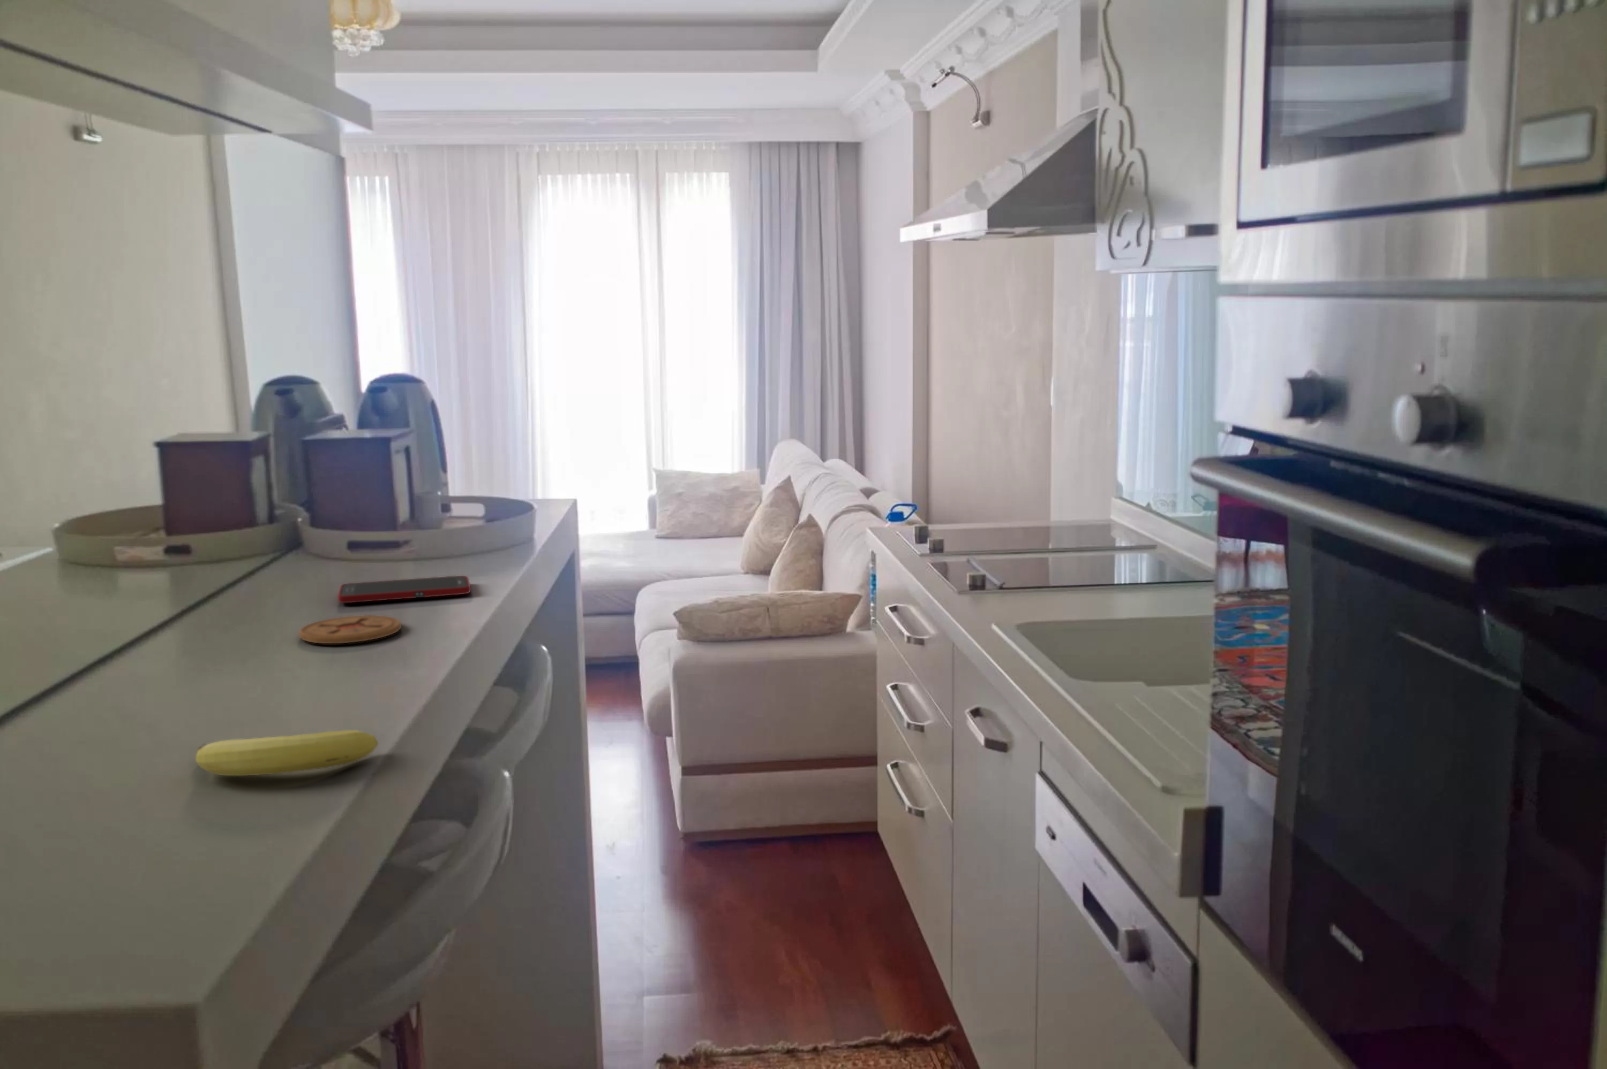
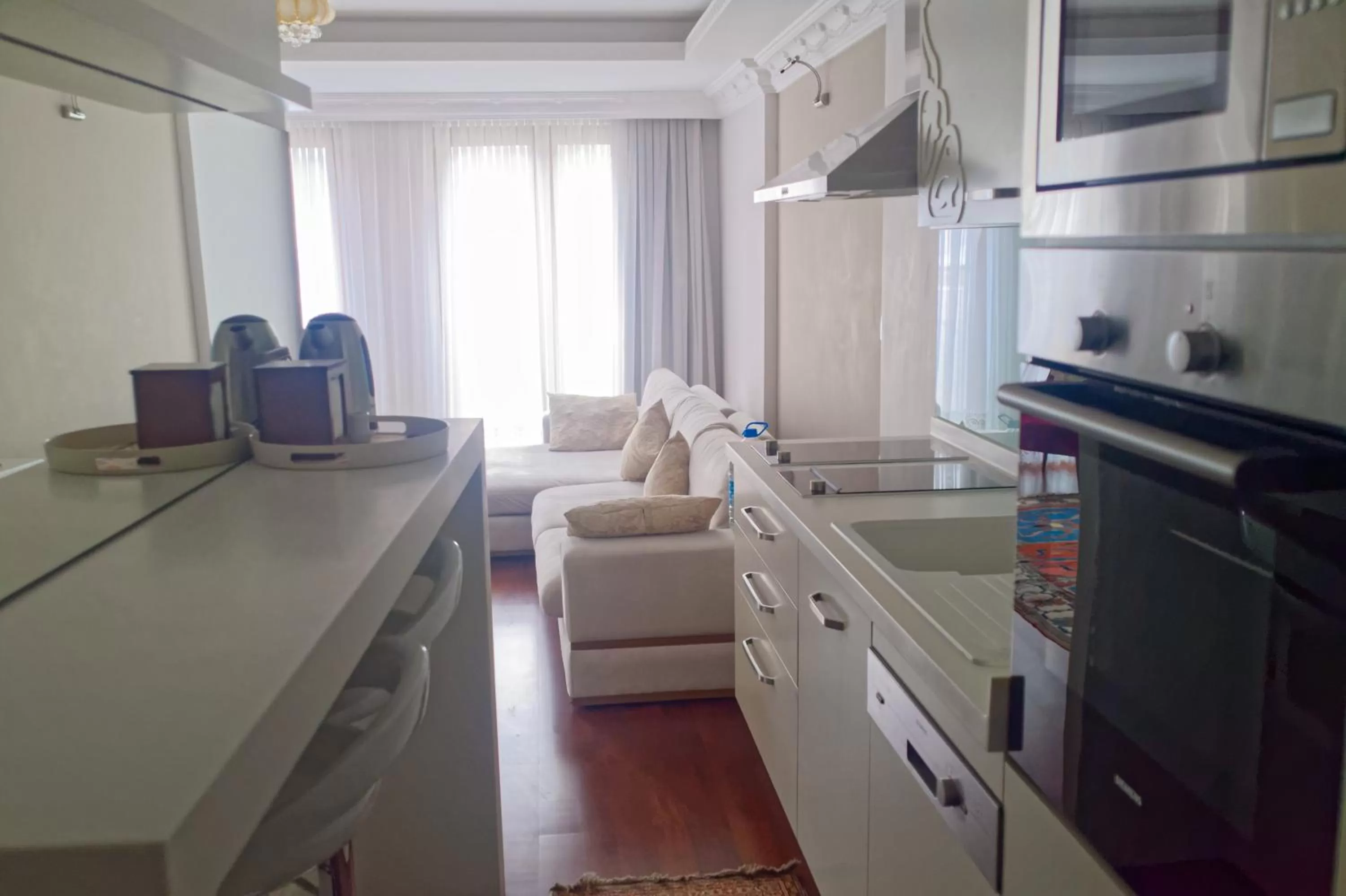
- cell phone (405, 589)
- coaster (350, 629)
- fruit (273, 748)
